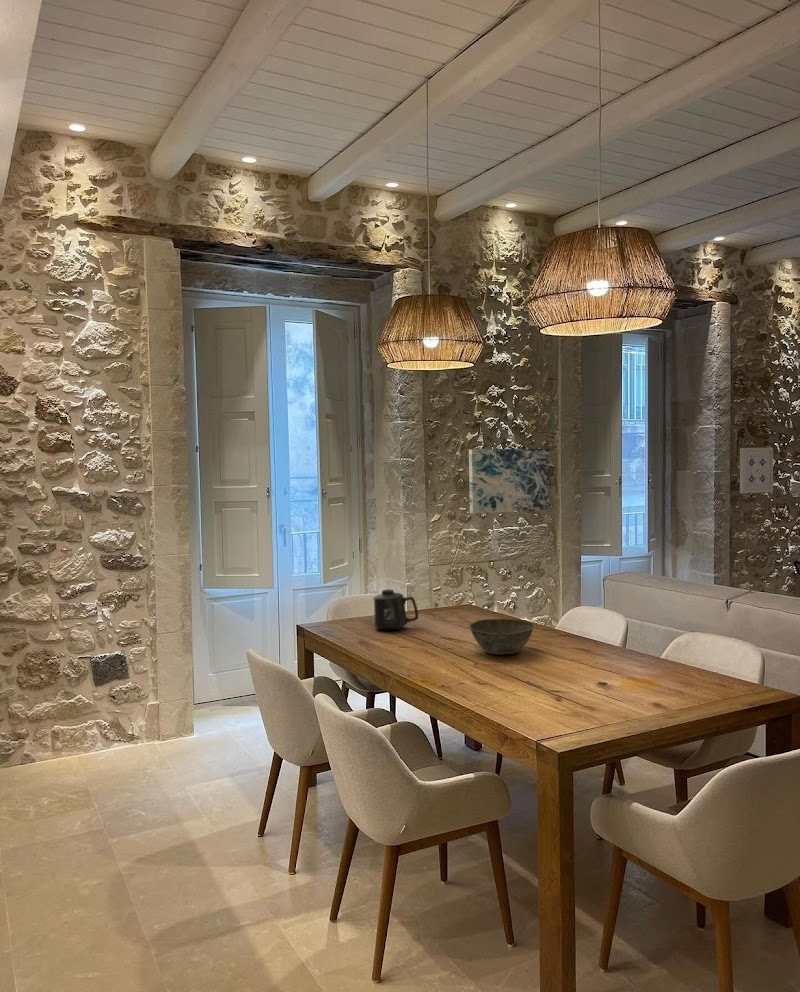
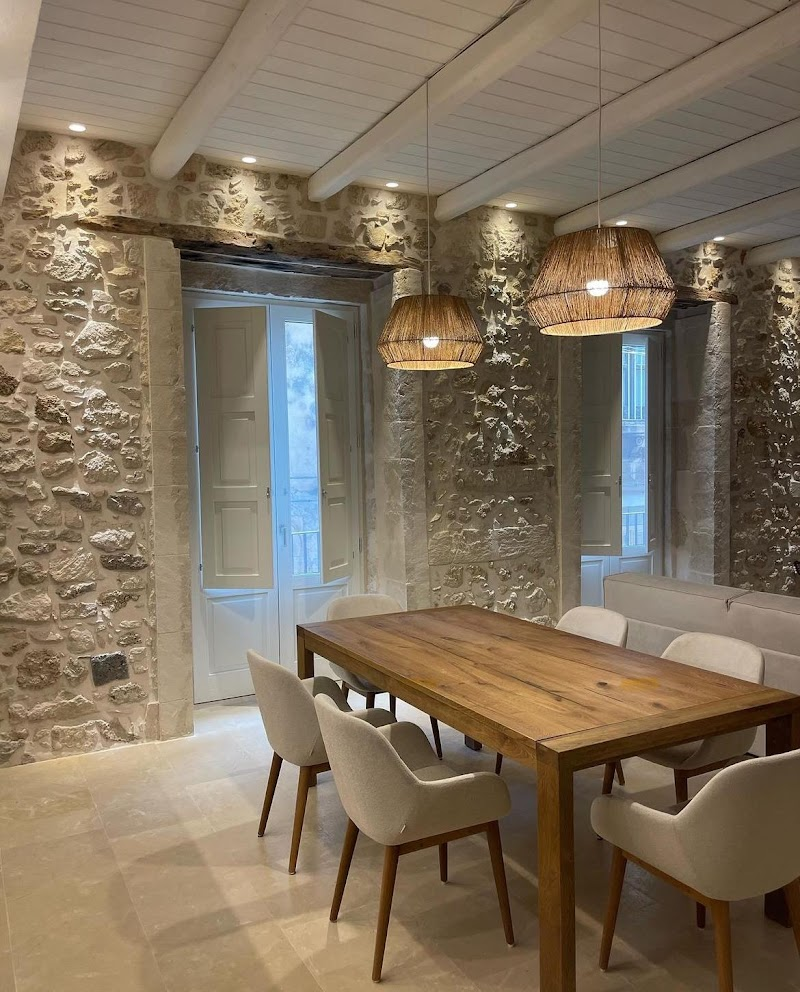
- mug (394, 608)
- bowl (502, 638)
- wall art (756, 470)
- wall art (510, 480)
